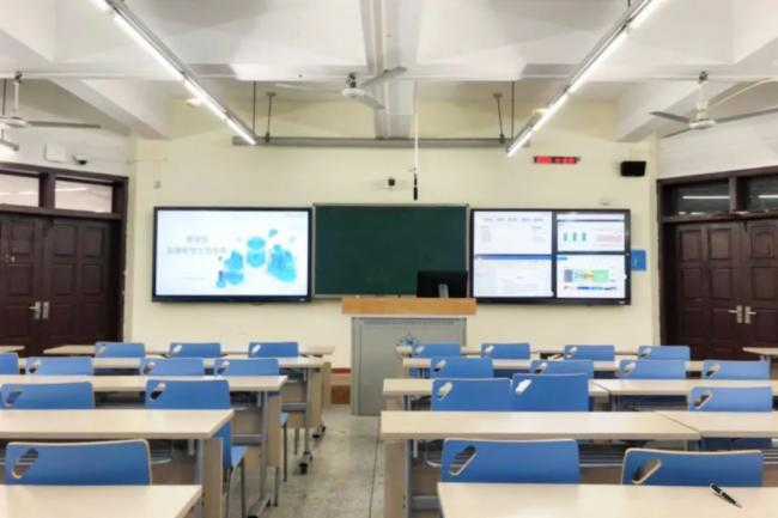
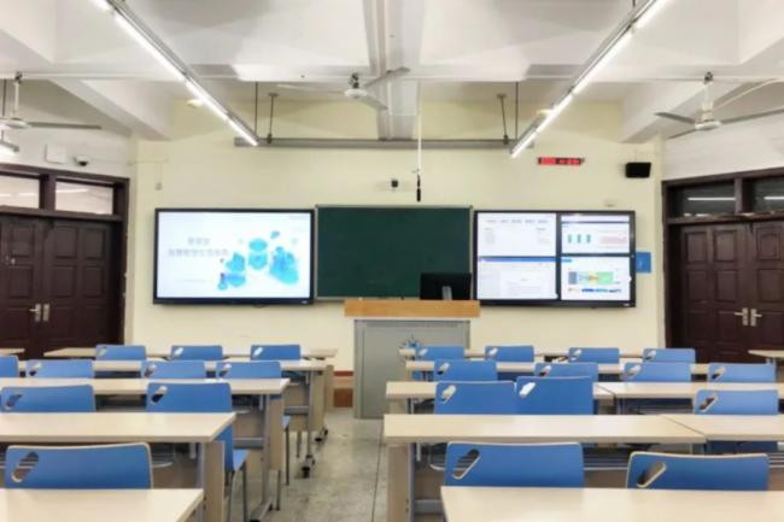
- pen (725, 494)
